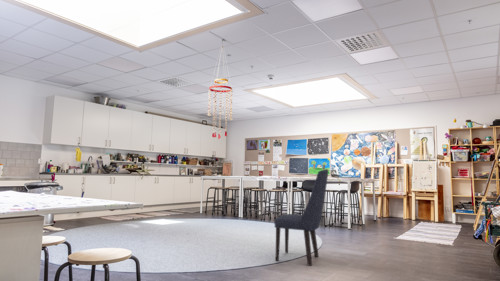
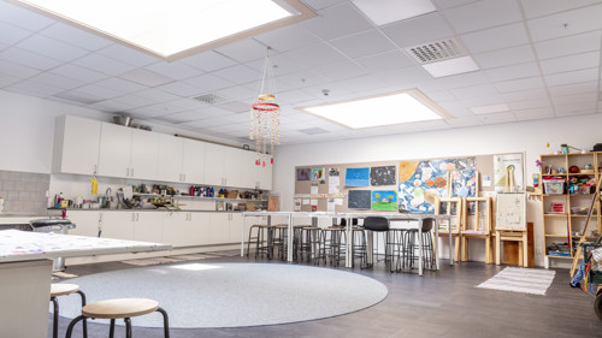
- chair (303, 213)
